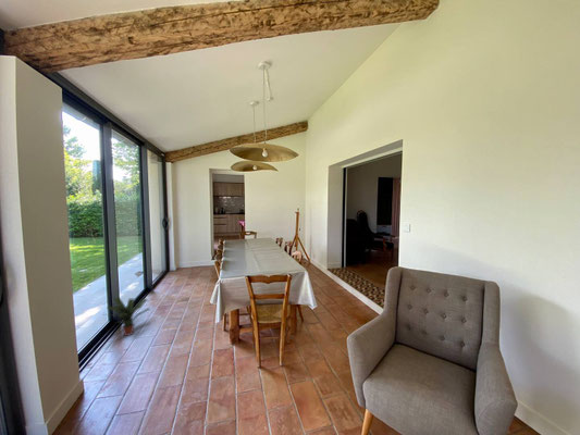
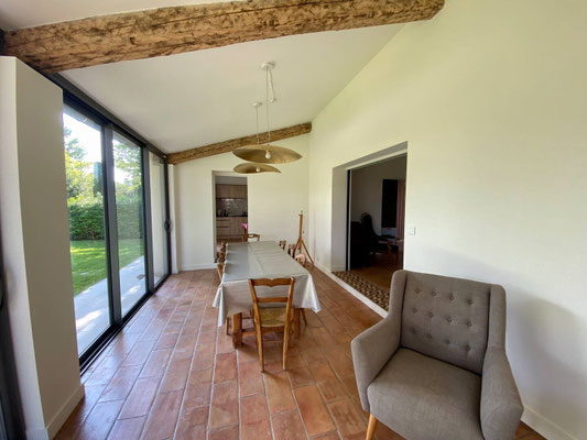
- potted plant (125, 315)
